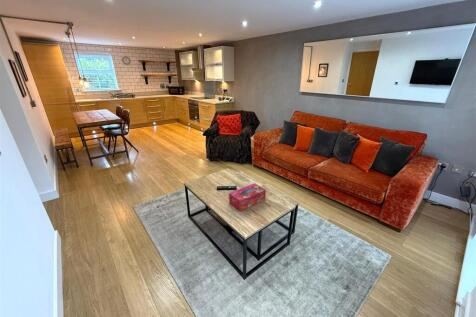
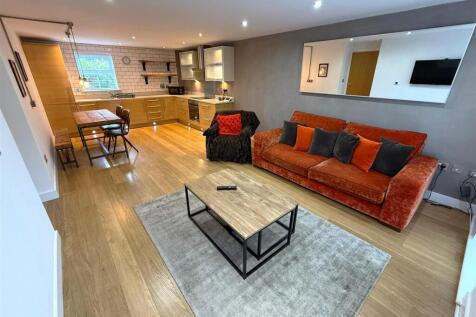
- tissue box (247, 196)
